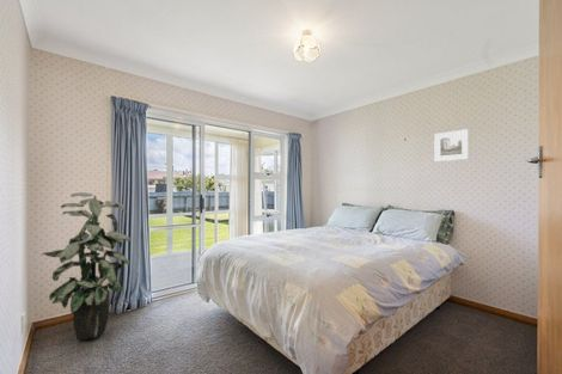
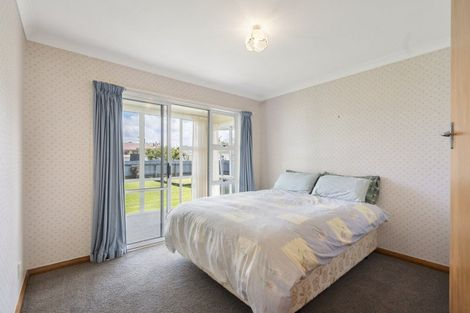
- indoor plant (88, 263)
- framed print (451, 146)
